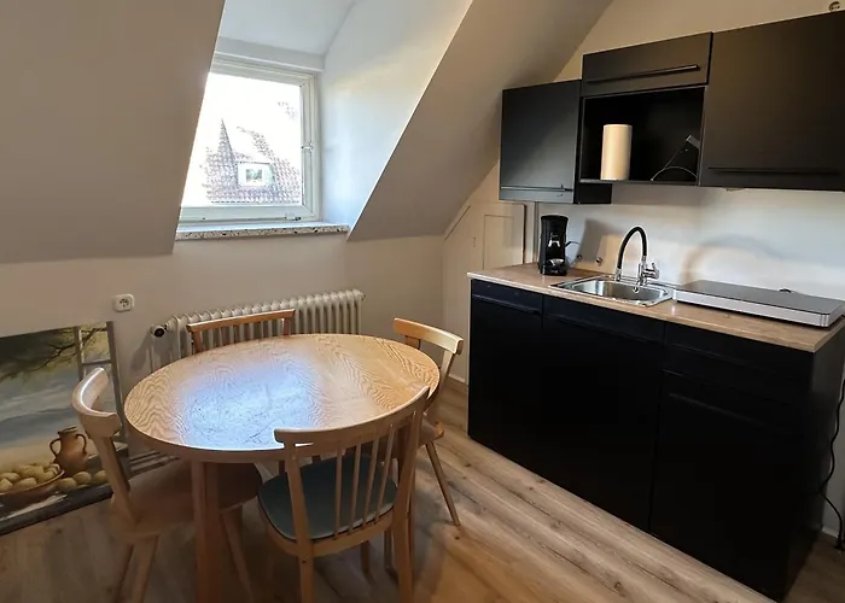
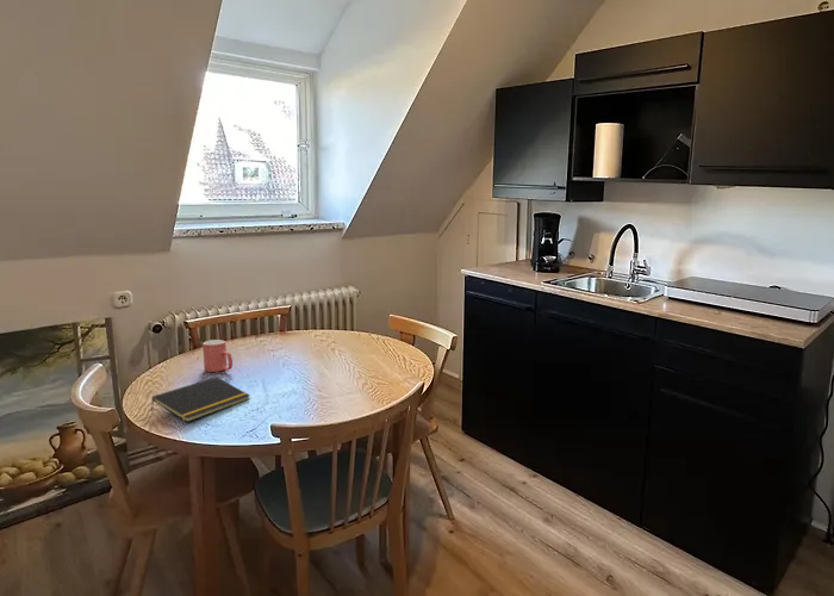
+ notepad (203, 397)
+ mug (218, 356)
